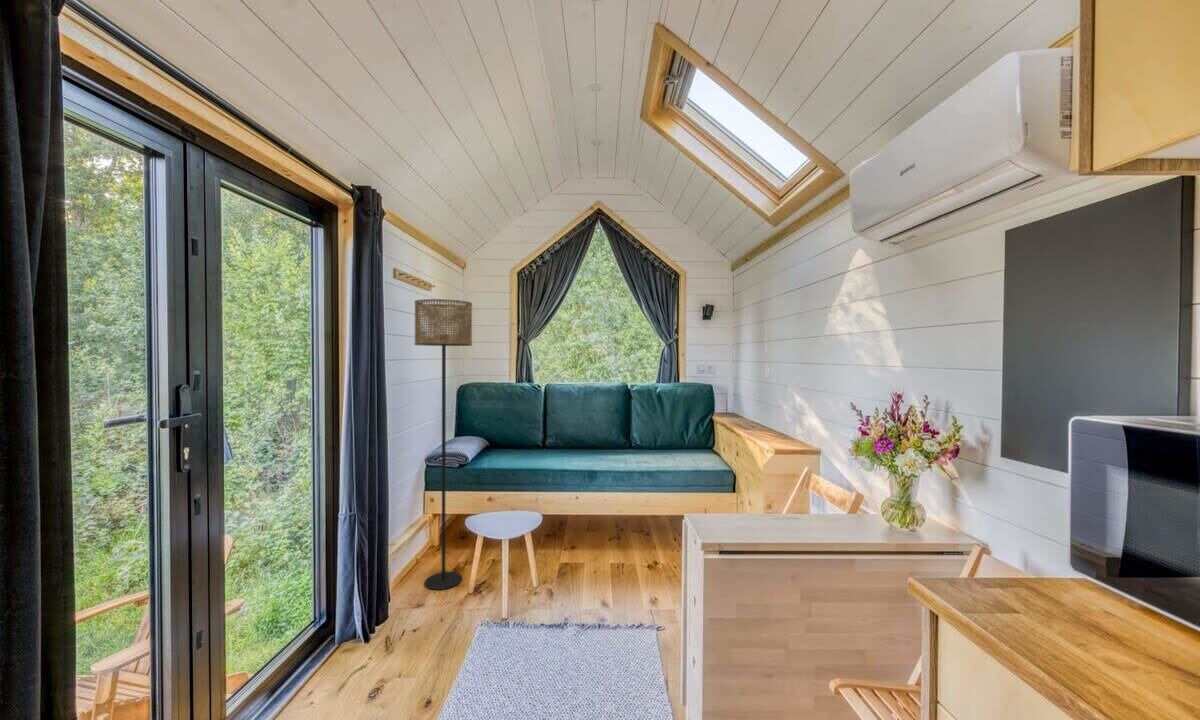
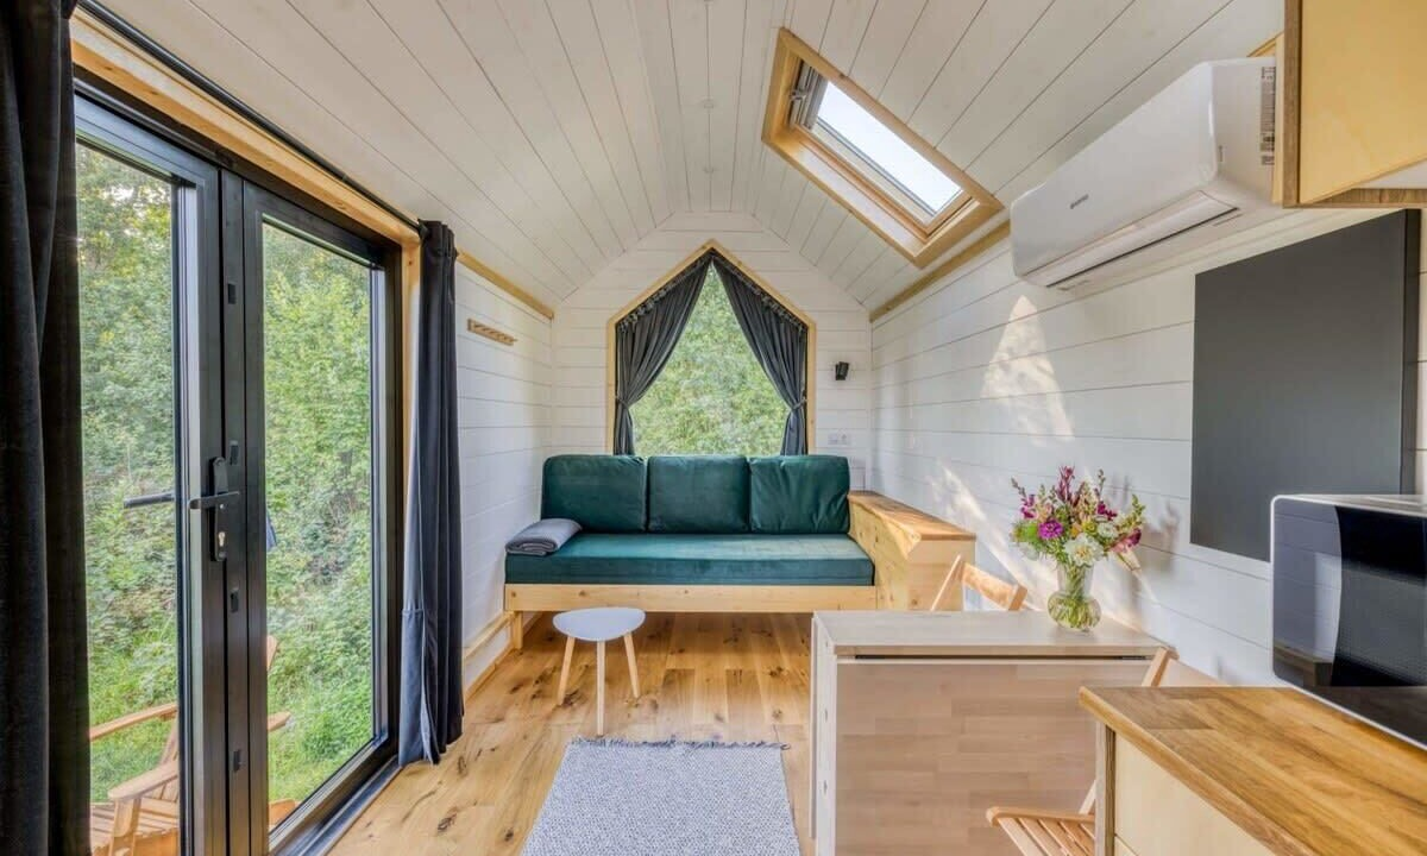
- floor lamp (443, 442)
